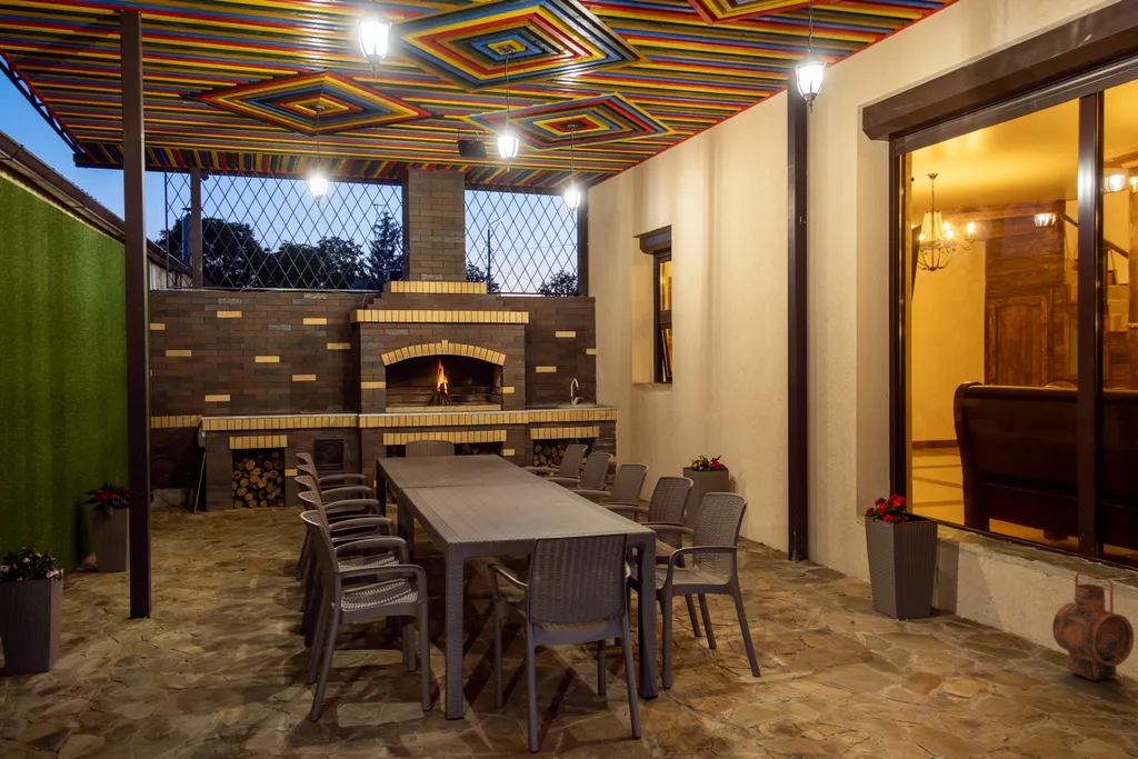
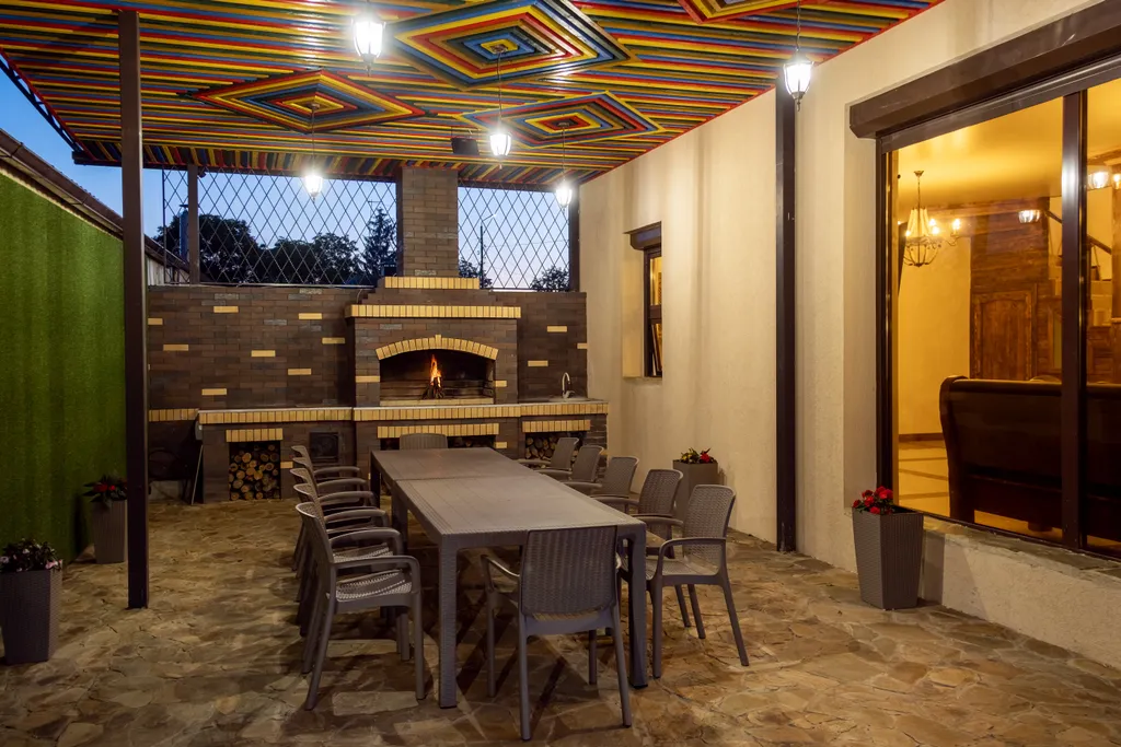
- lantern (1091, 625)
